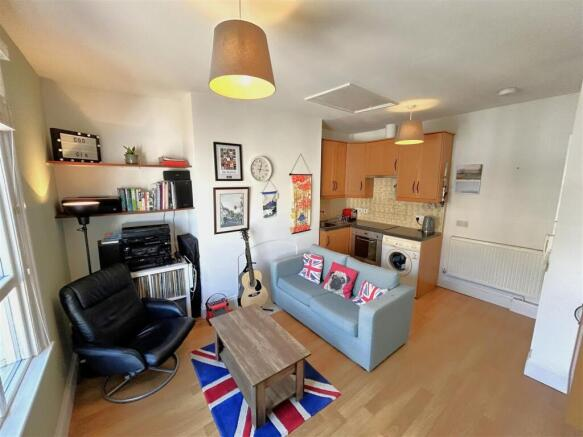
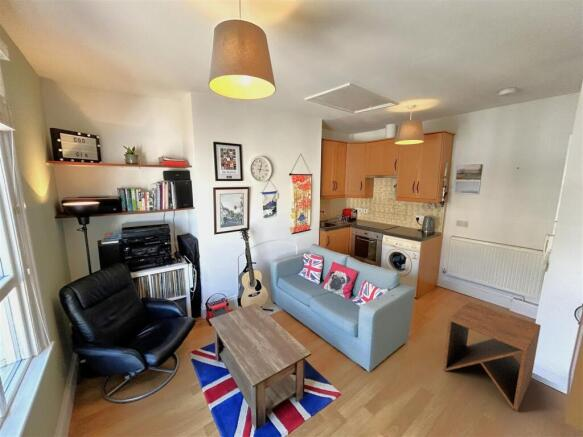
+ side table (489, 348)
